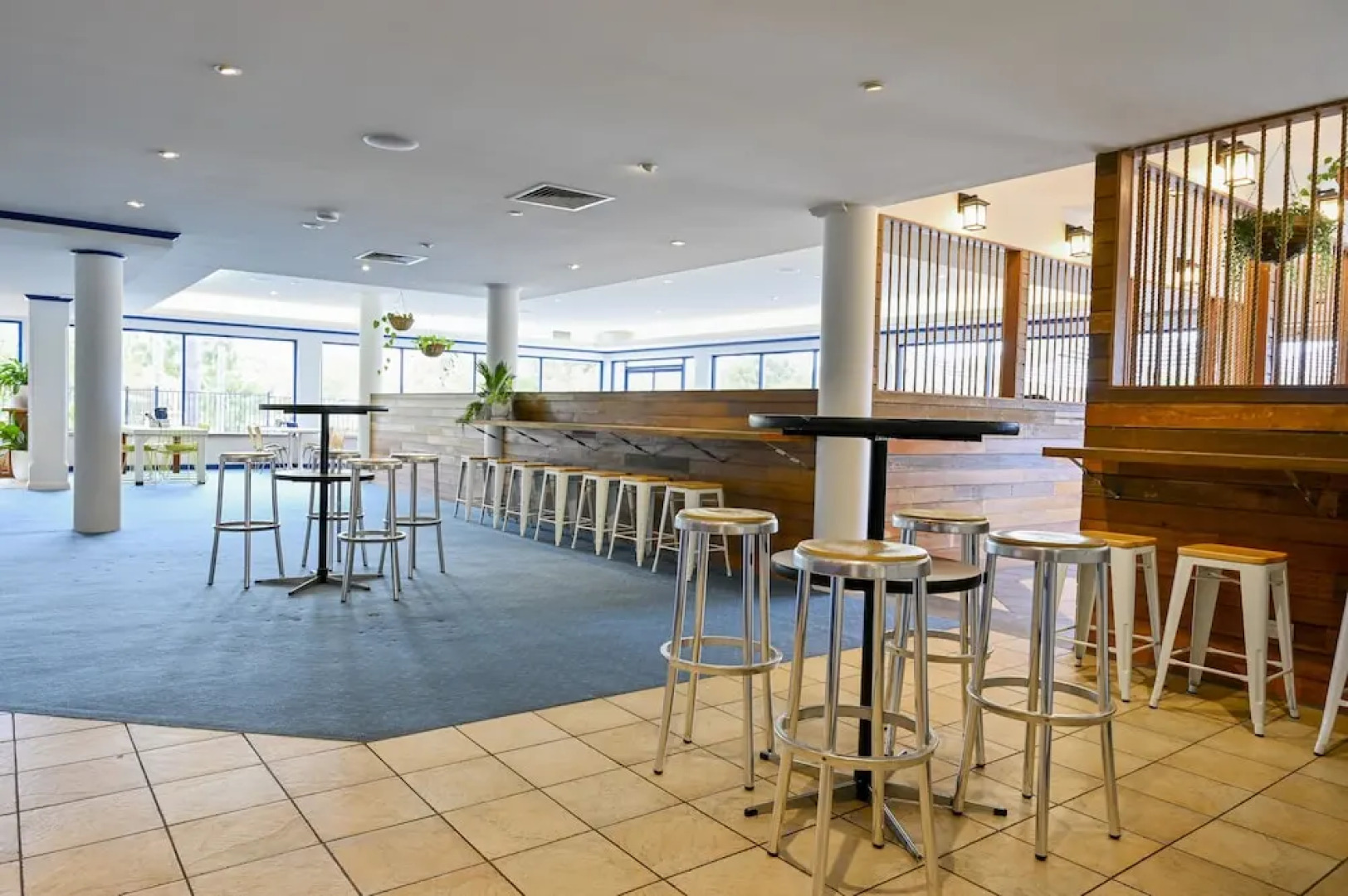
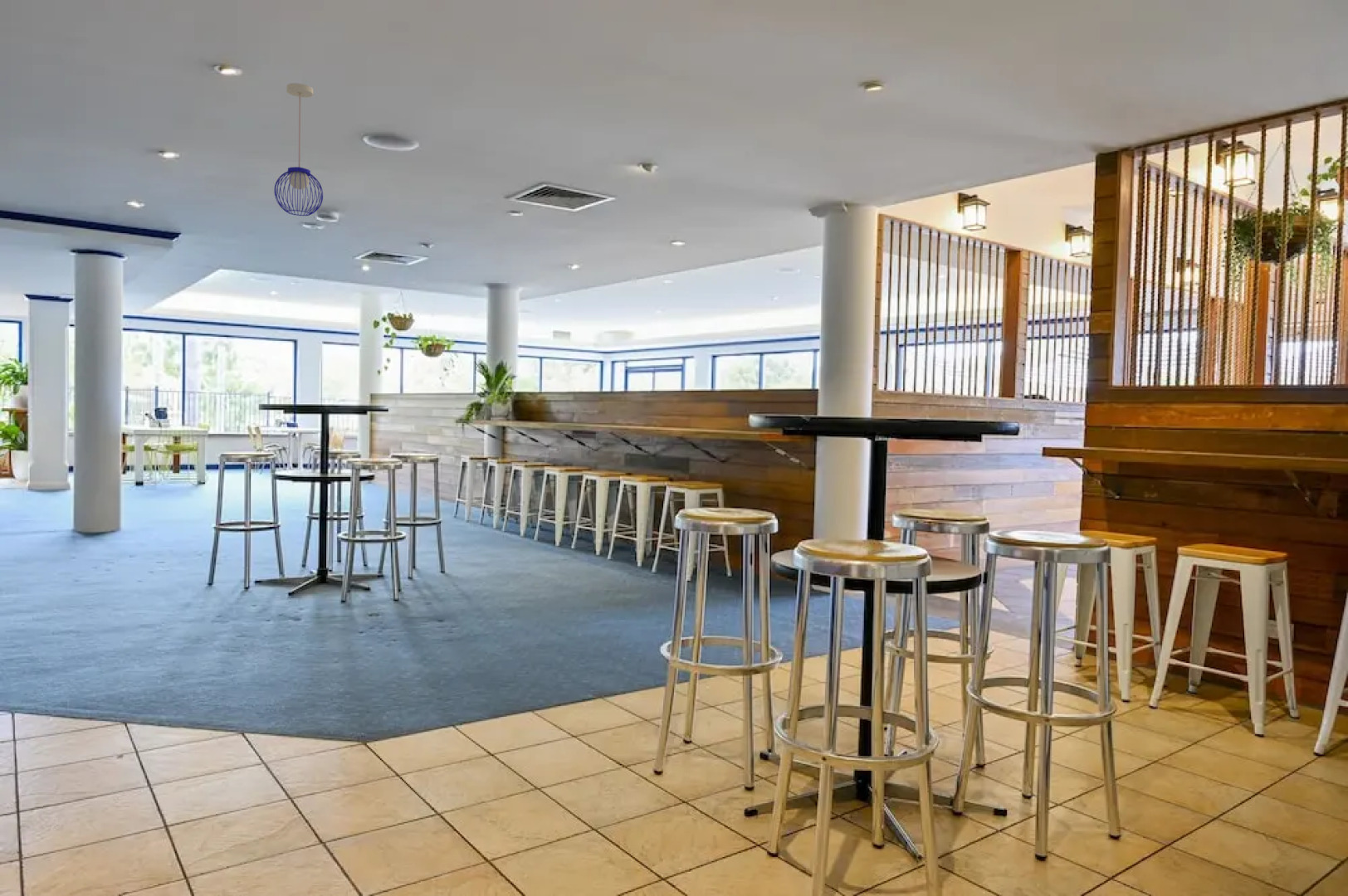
+ pendant light (299, 150)
